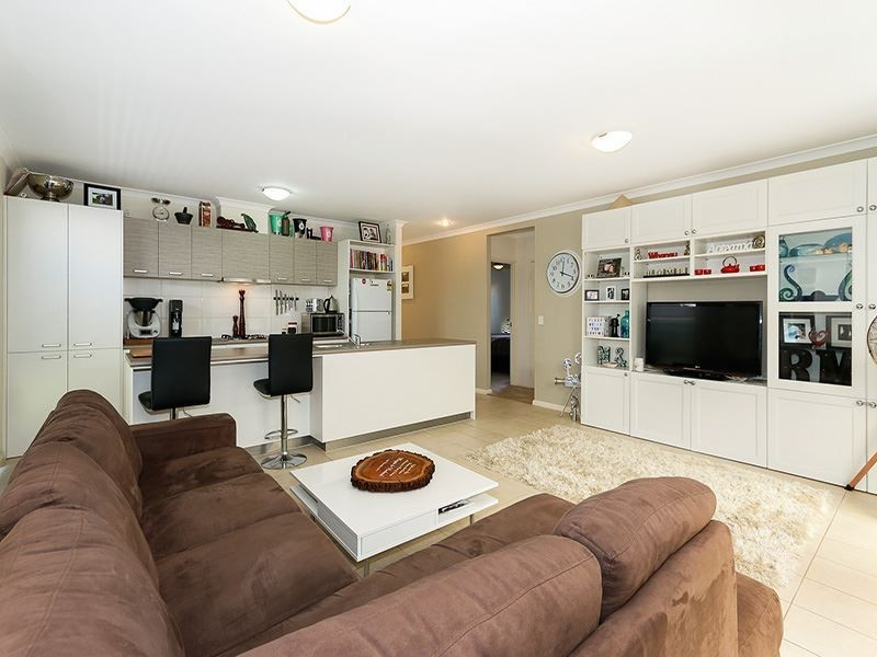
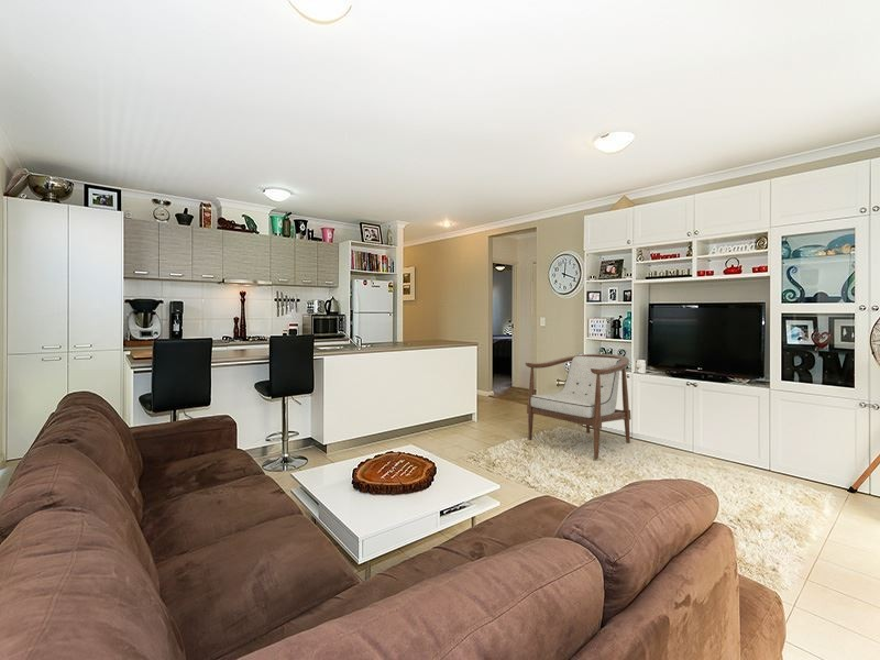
+ armchair (583, 399)
